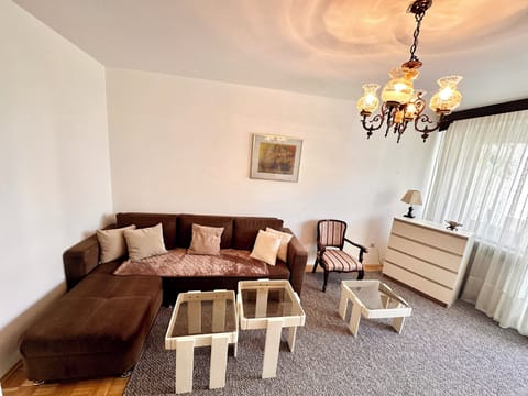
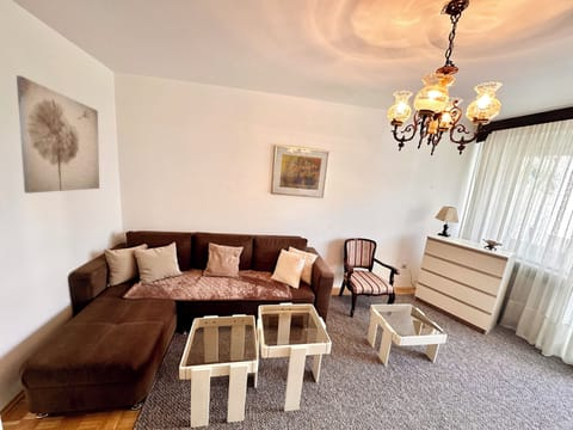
+ wall art (67, 145)
